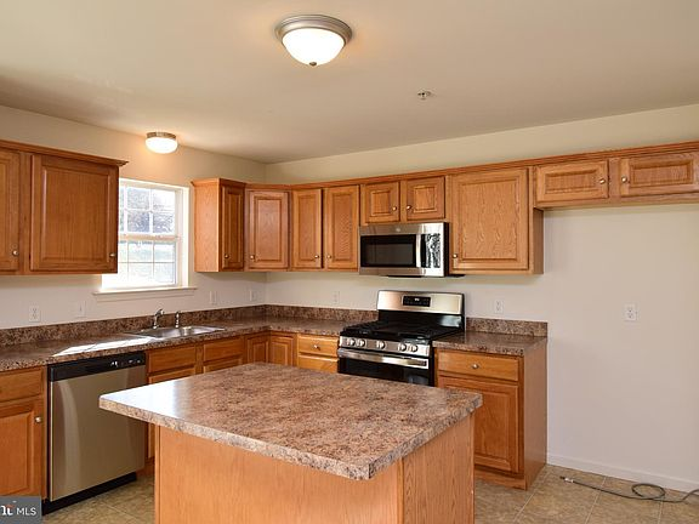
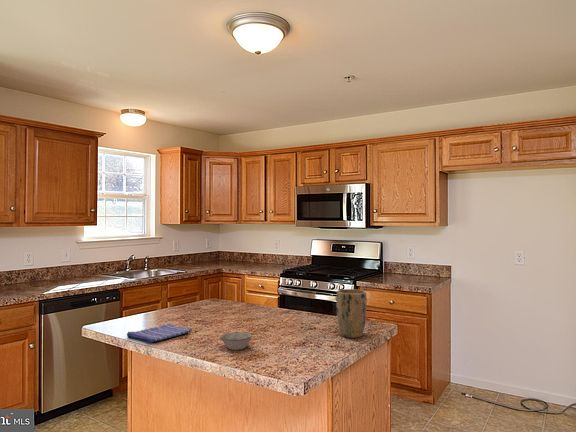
+ dish towel (159, 332)
+ bowl (236, 340)
+ plant pot (351, 313)
